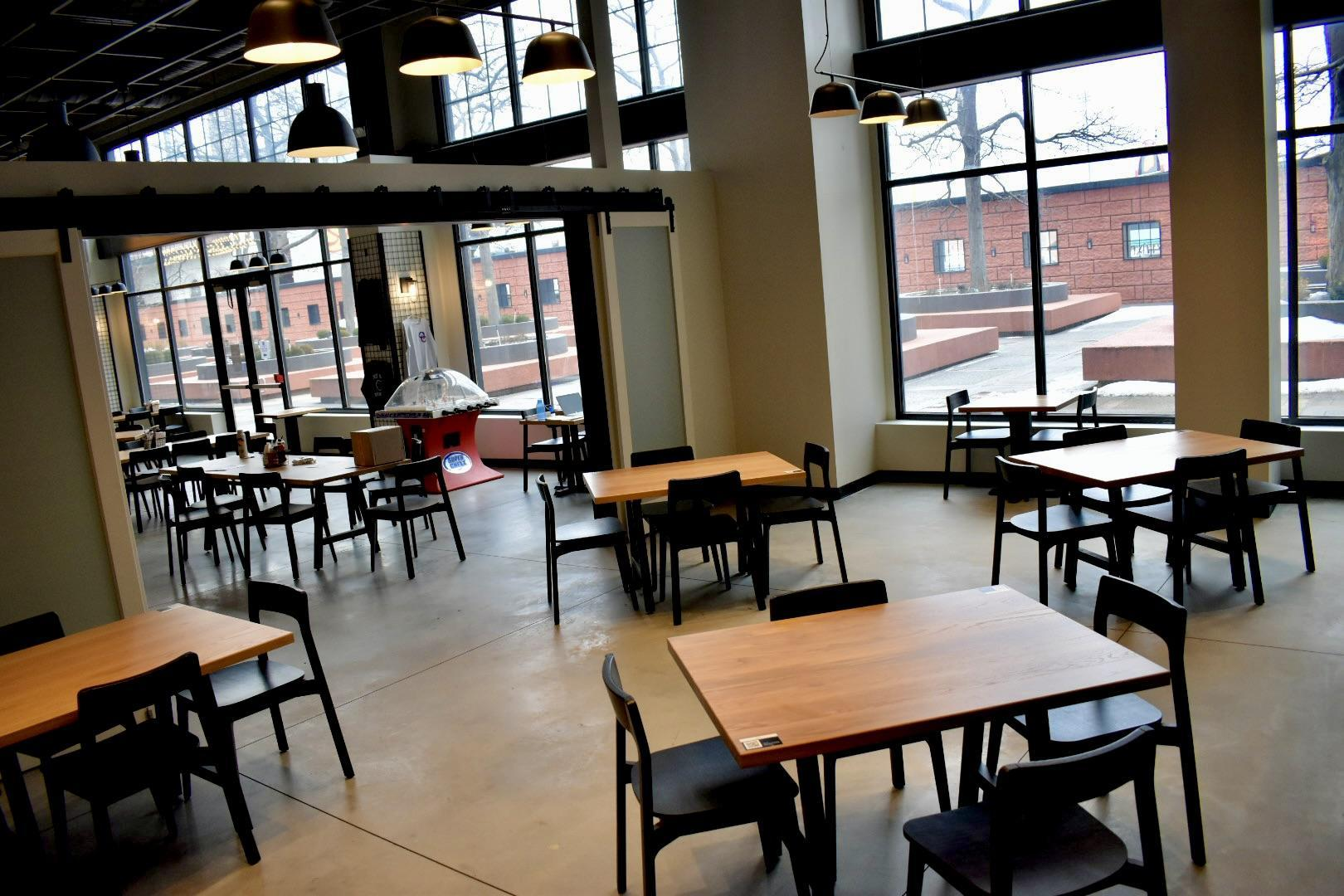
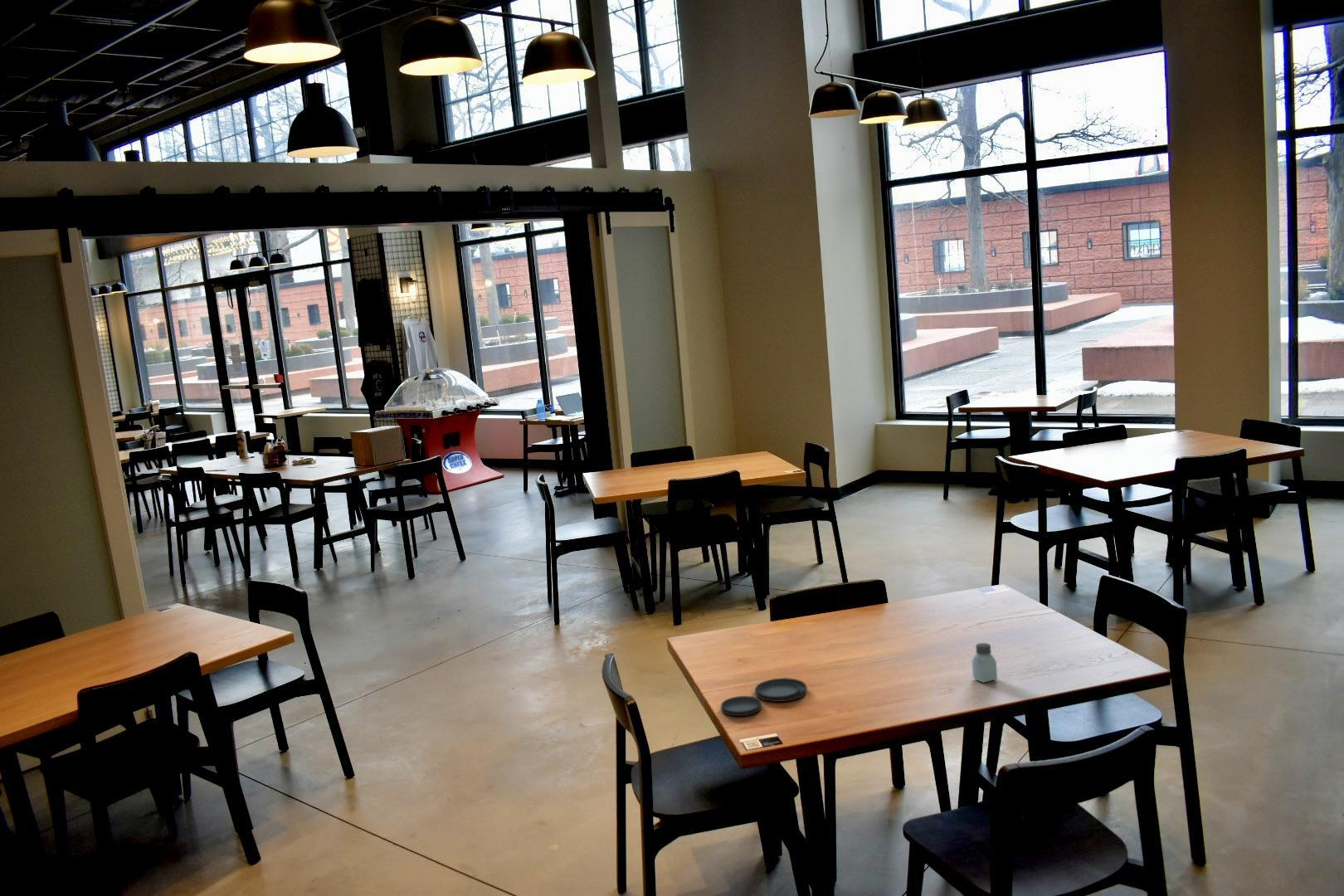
+ plate (766, 697)
+ saltshaker (984, 662)
